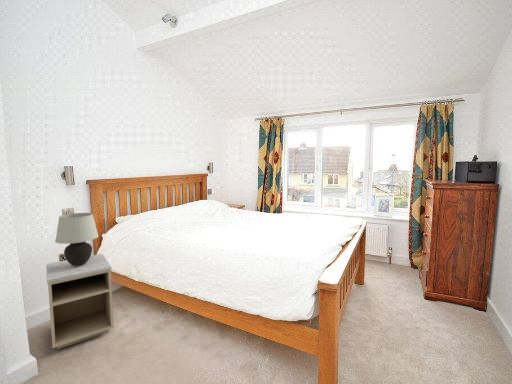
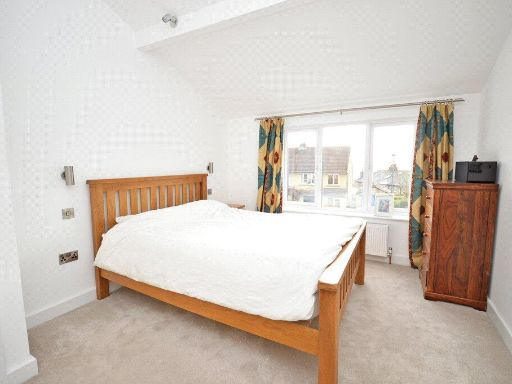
- table lamp (77, 240)
- nightstand (80, 298)
